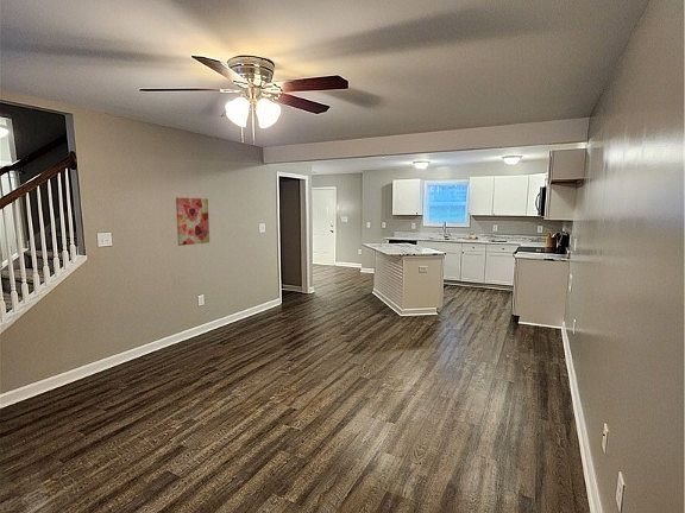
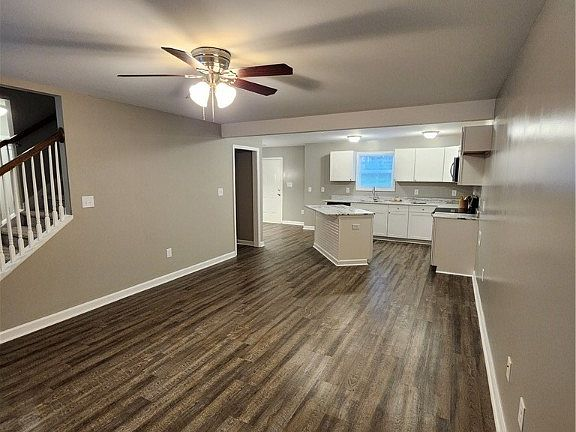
- wall art (193, 221)
